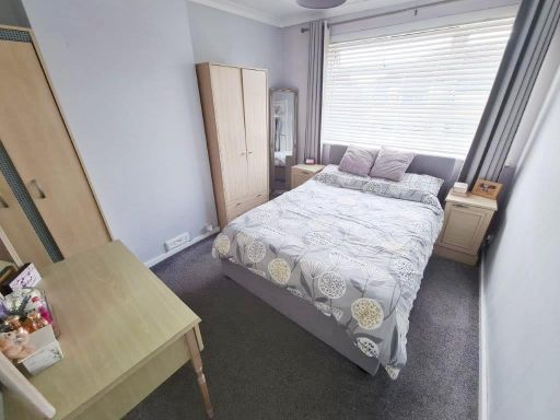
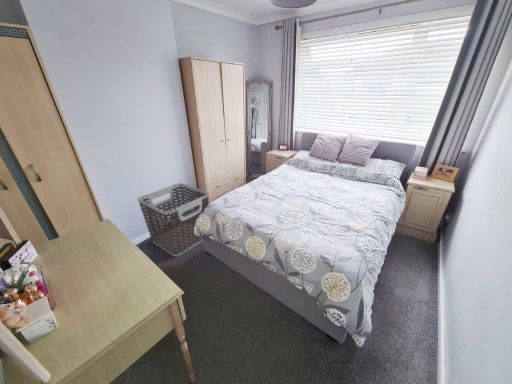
+ clothes hamper (177, 217)
